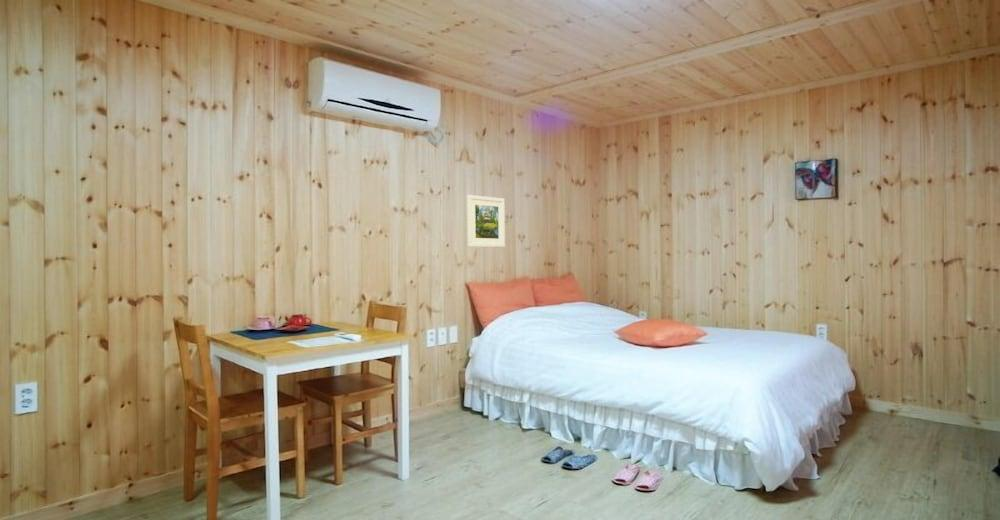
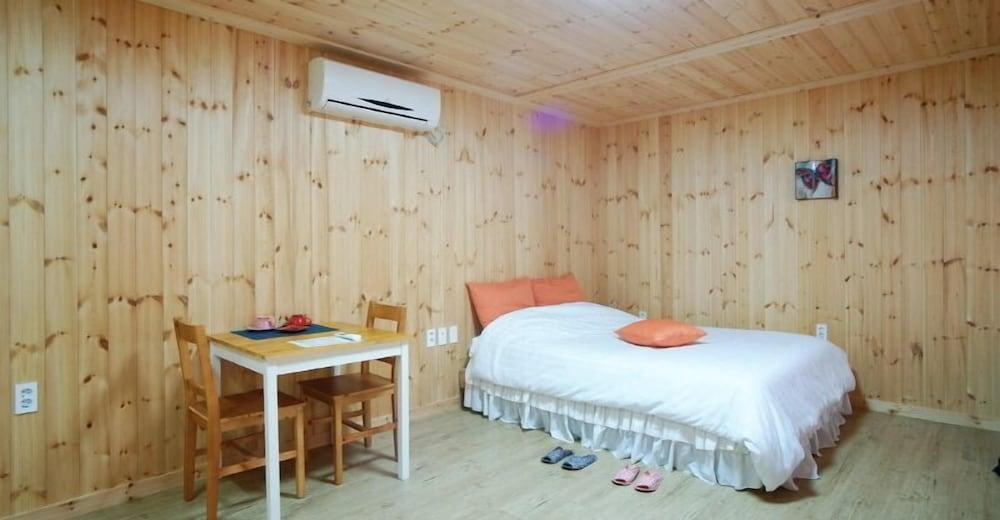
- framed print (486, 221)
